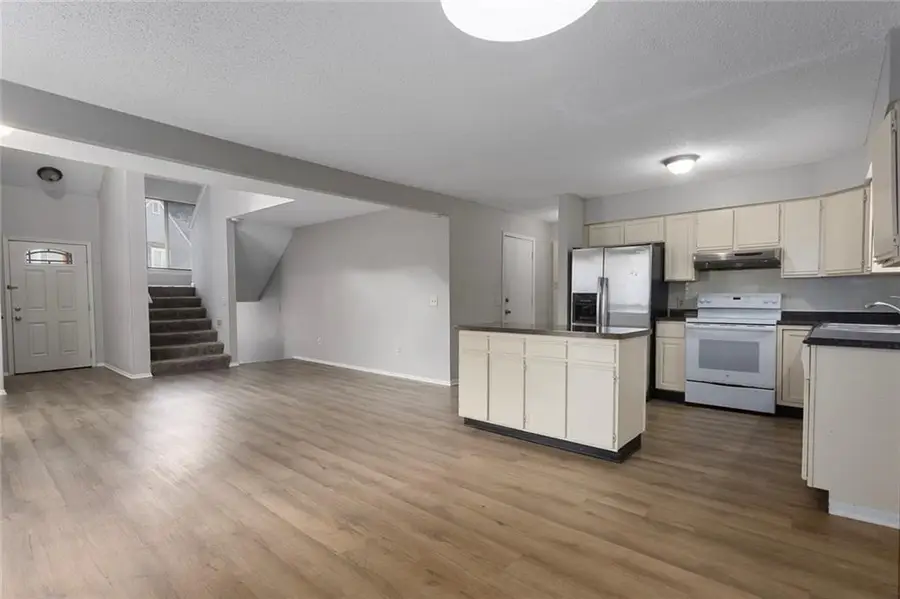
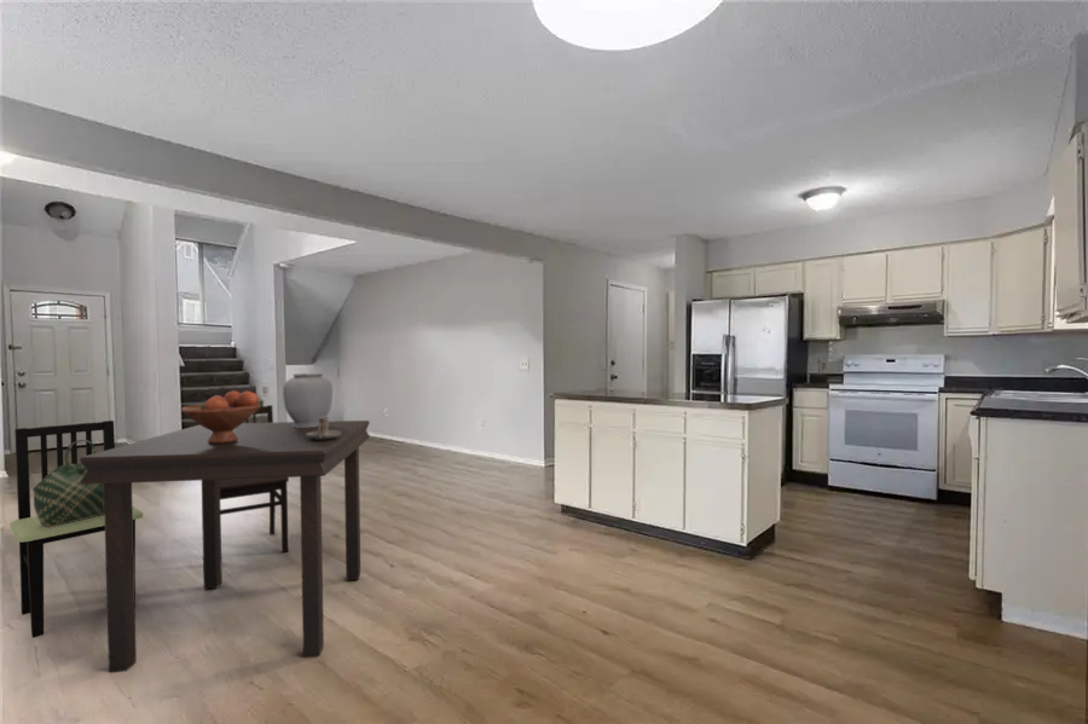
+ dining chair (77, 520)
+ dining table (220, 526)
+ vase (308, 399)
+ dining chair (247, 479)
+ tote bag (81, 477)
+ candle holder (323, 428)
+ fruit bowl (222, 416)
